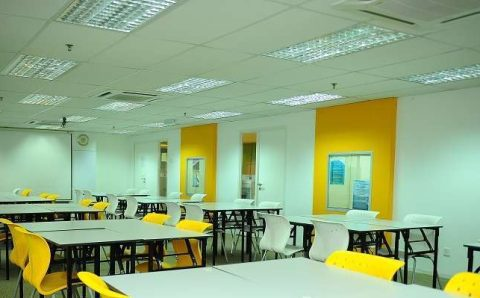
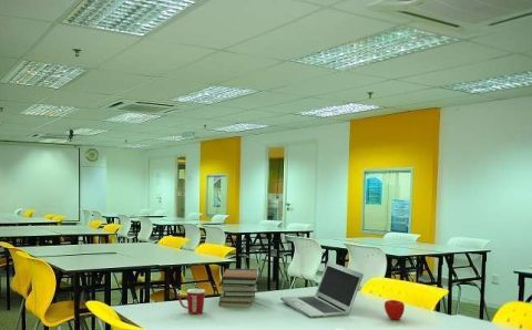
+ mug (191, 301)
+ laptop (319, 287)
+ apple (393, 309)
+ book stack (238, 287)
